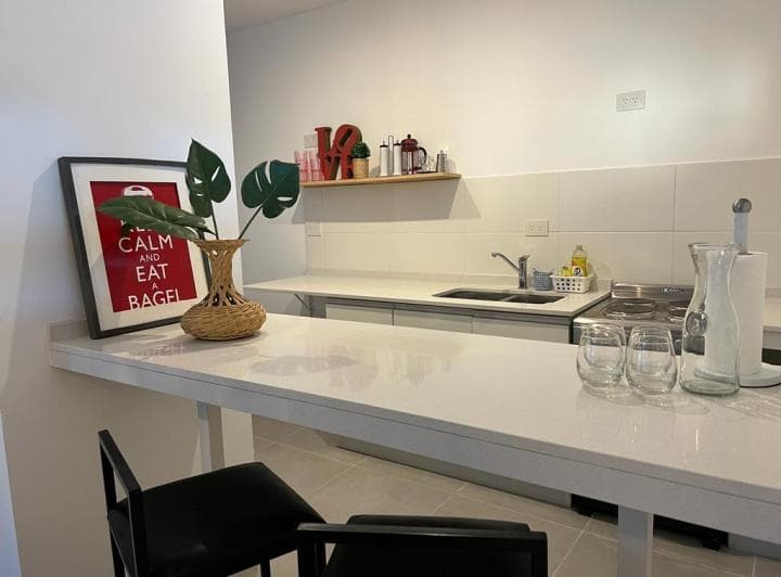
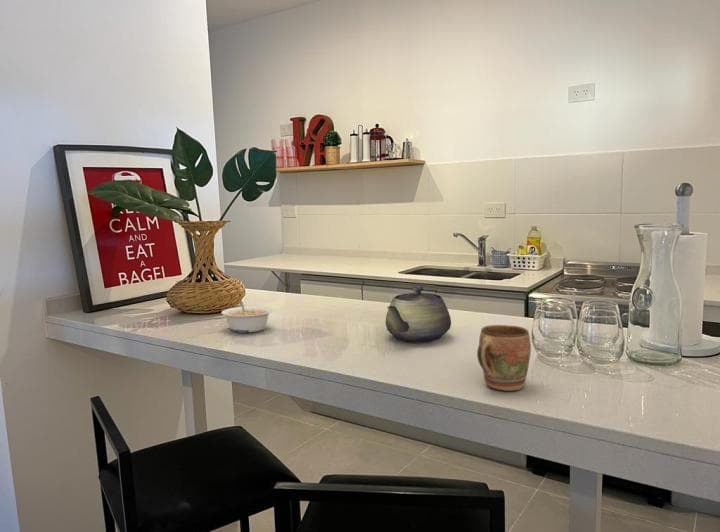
+ teapot (416, 312)
+ mug (500, 357)
+ legume (245, 317)
